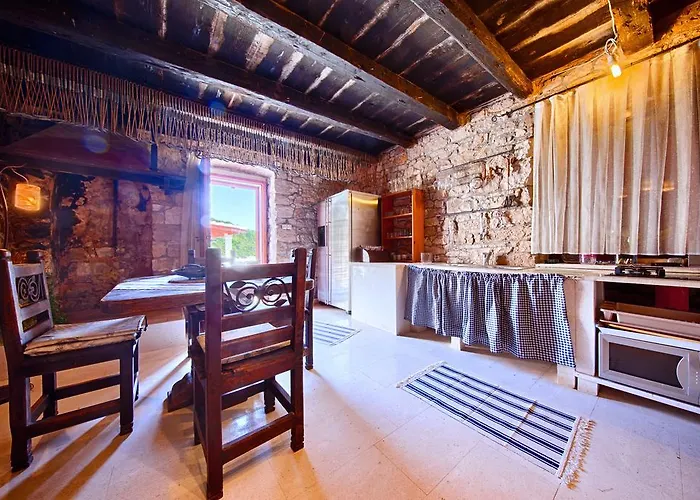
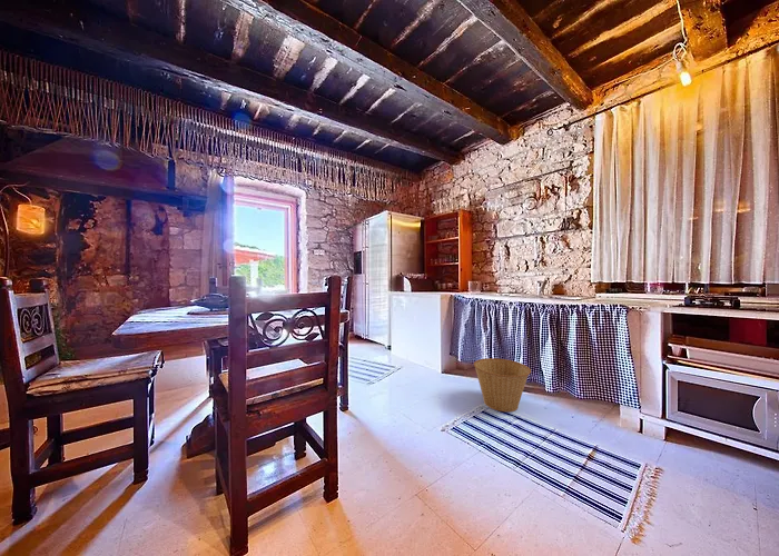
+ basket (501, 385)
